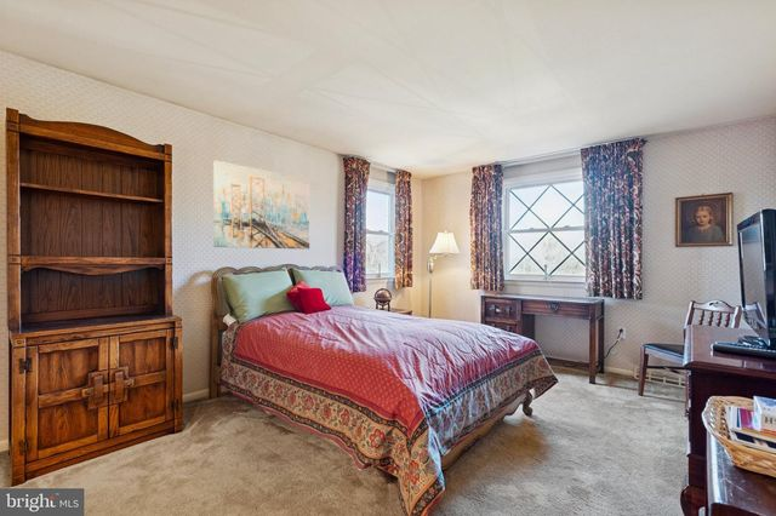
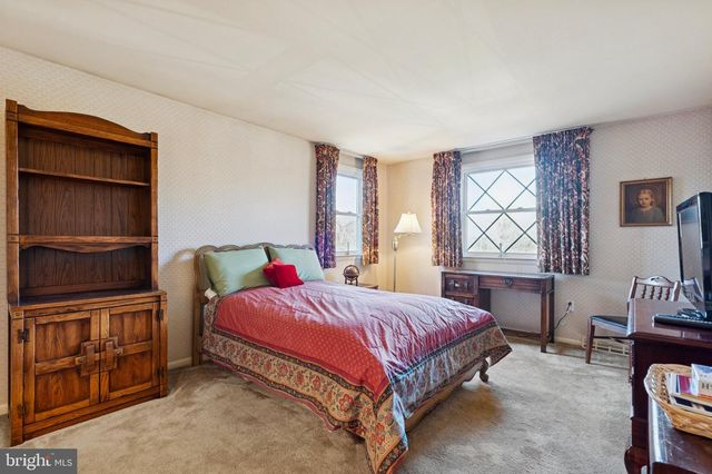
- wall art (266, 208)
